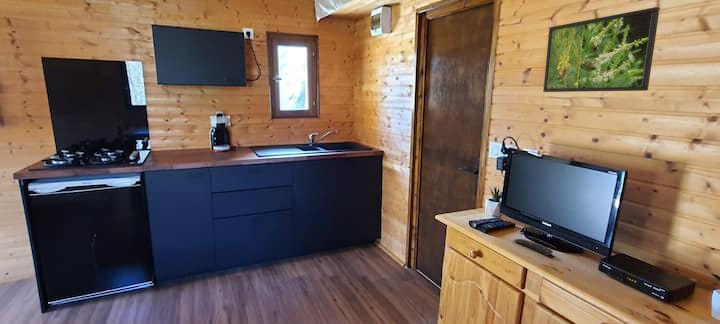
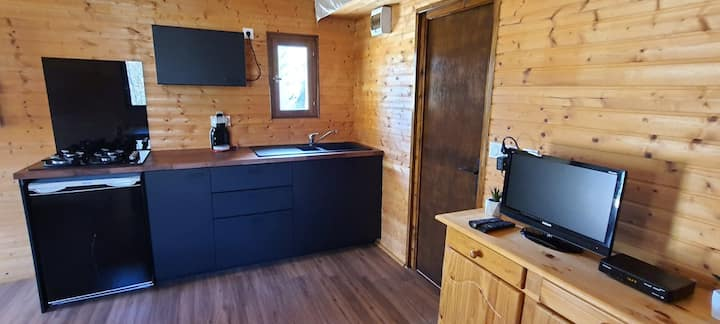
- remote control (531, 245)
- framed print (593, 55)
